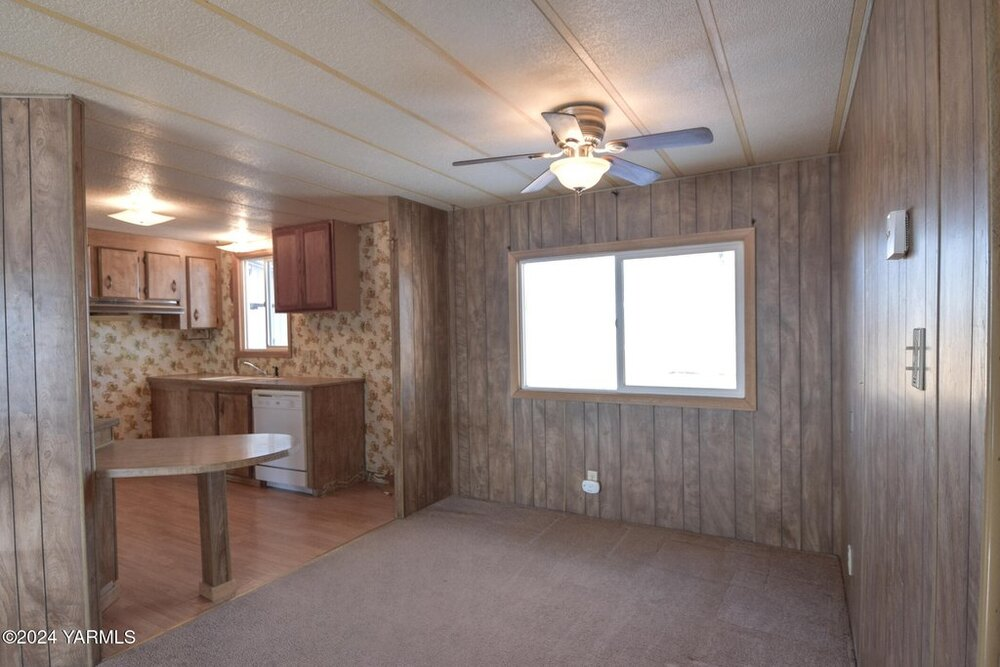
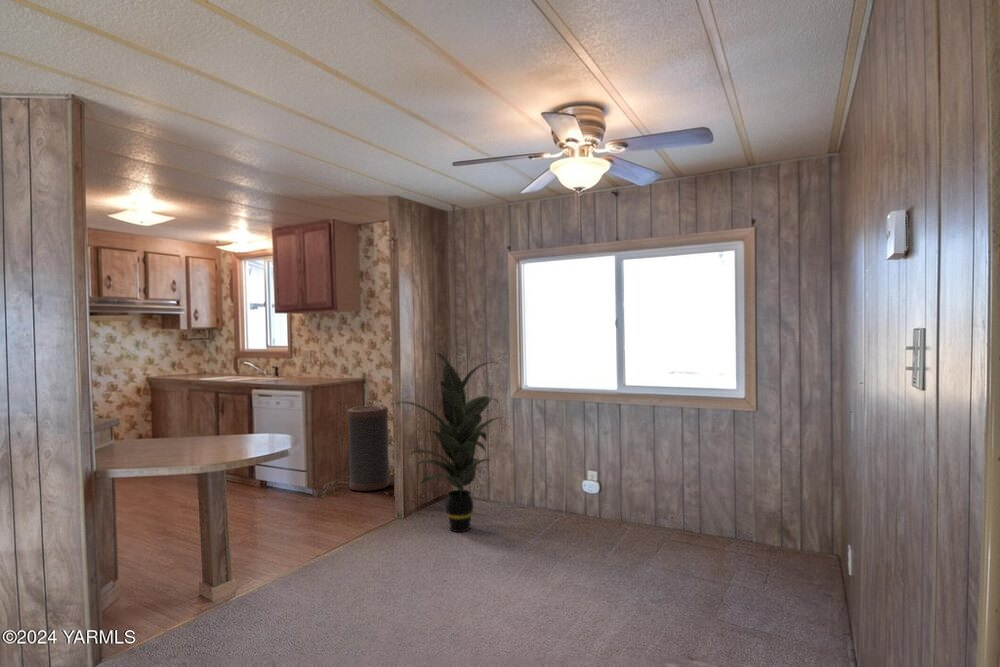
+ trash can (368, 447)
+ indoor plant (454, 439)
